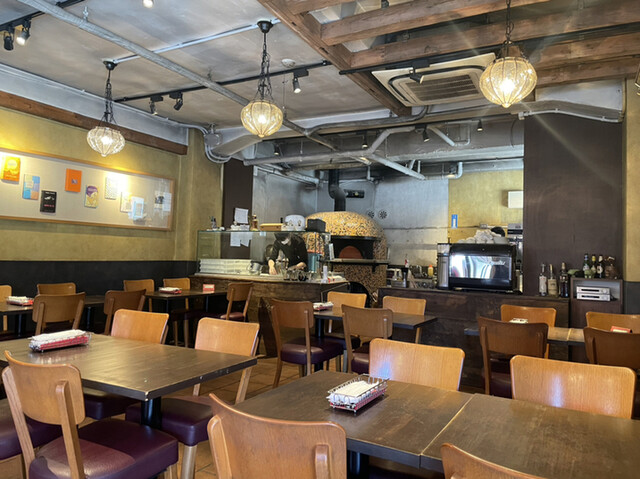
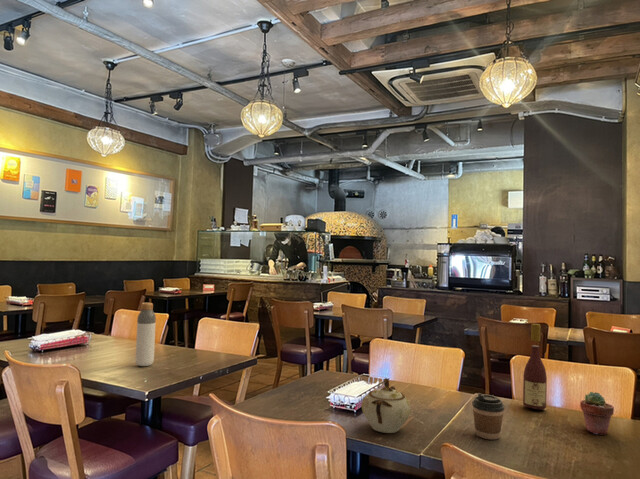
+ bottle (145, 333)
+ coffee cup (487, 414)
+ wine bottle (535, 366)
+ potted succulent (596, 411)
+ sugar bowl (386, 403)
